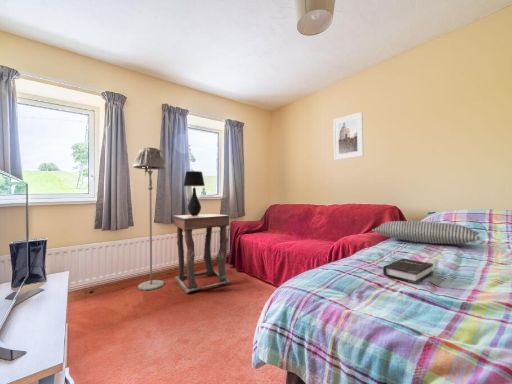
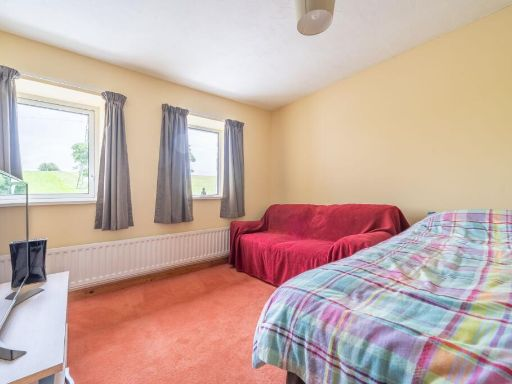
- pillow (422, 231)
- table lamp (194, 193)
- hardback book (408, 269)
- side table (204, 248)
- floor lamp (150, 216)
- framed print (347, 137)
